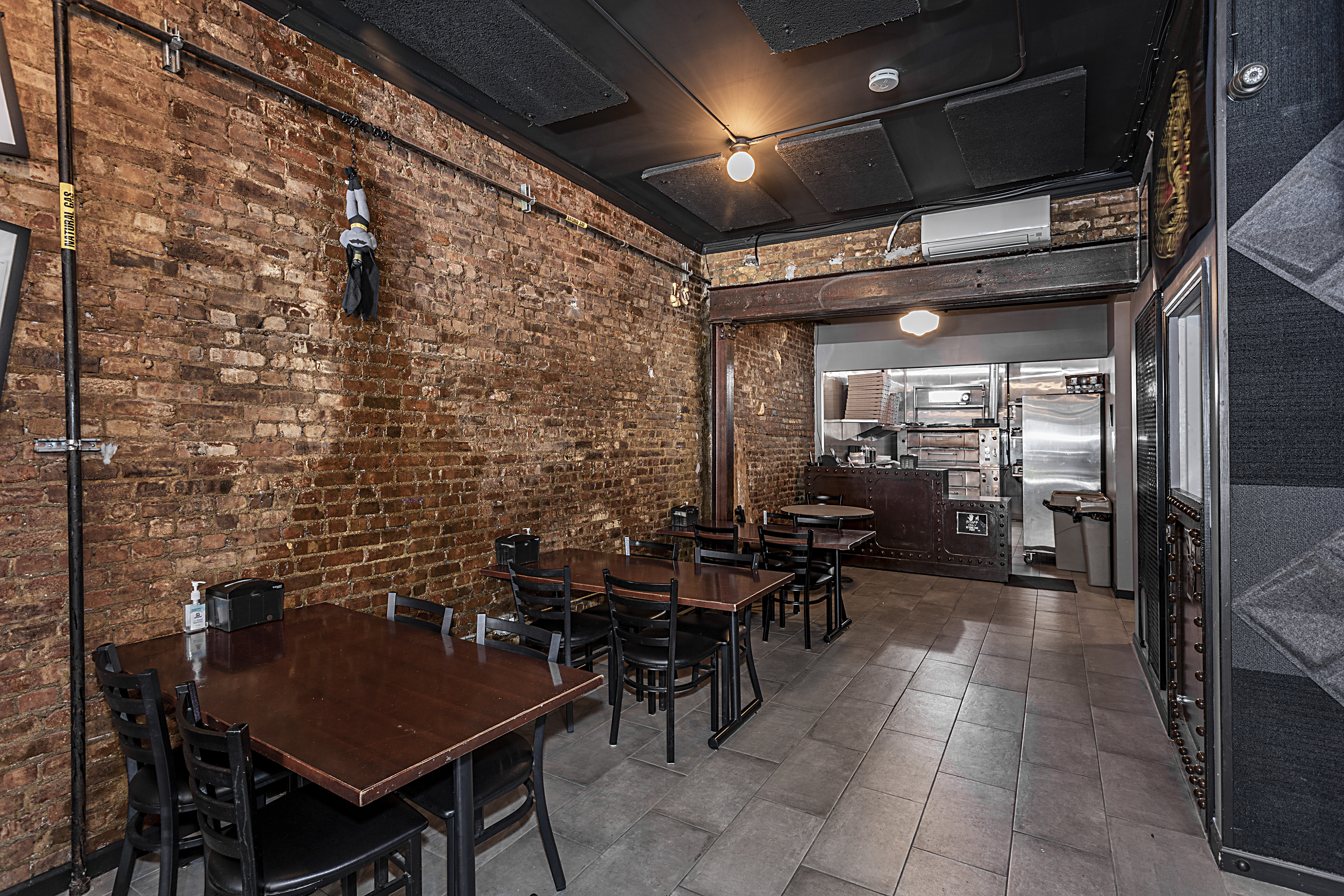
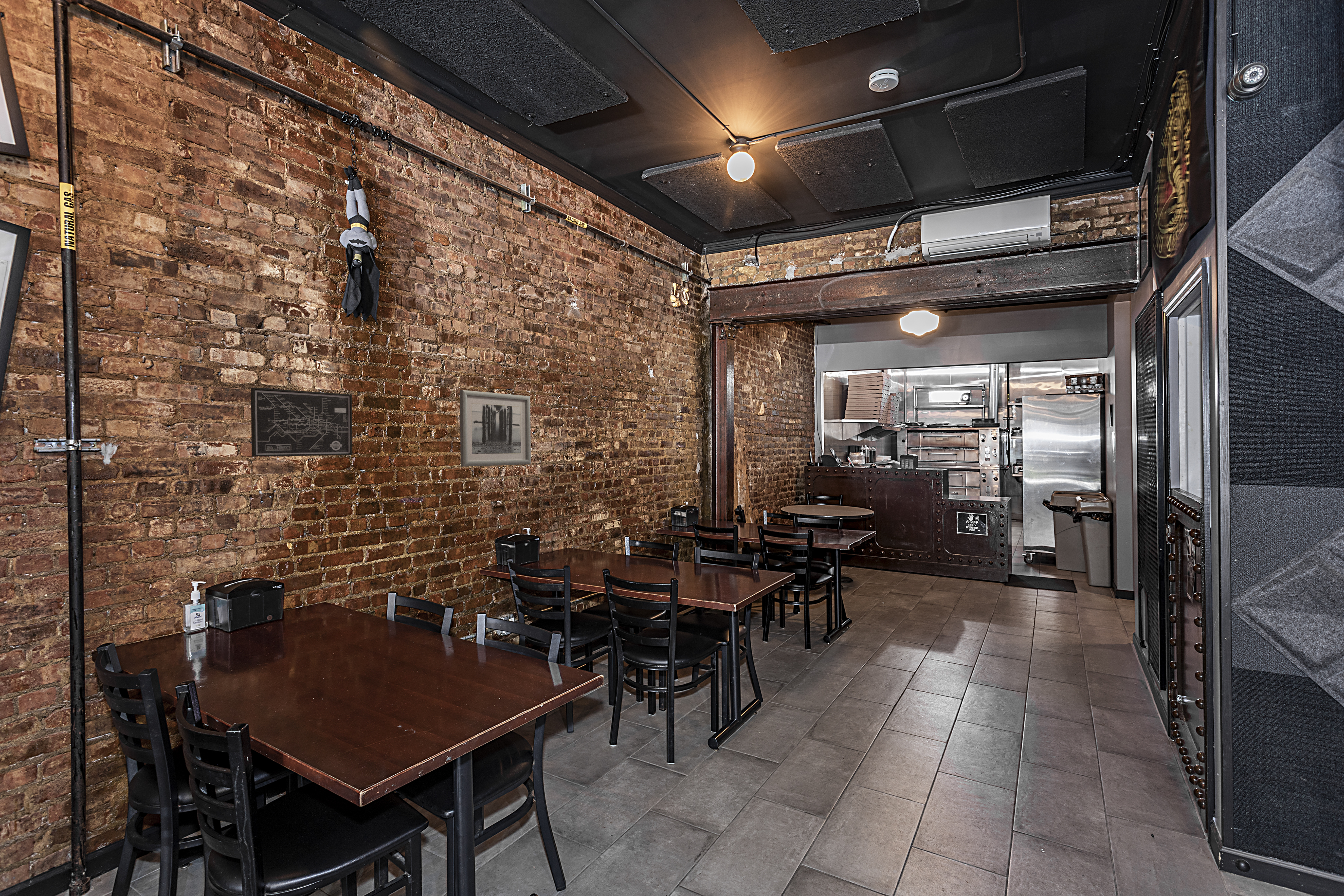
+ wall art (497, 429)
+ wall art (305, 423)
